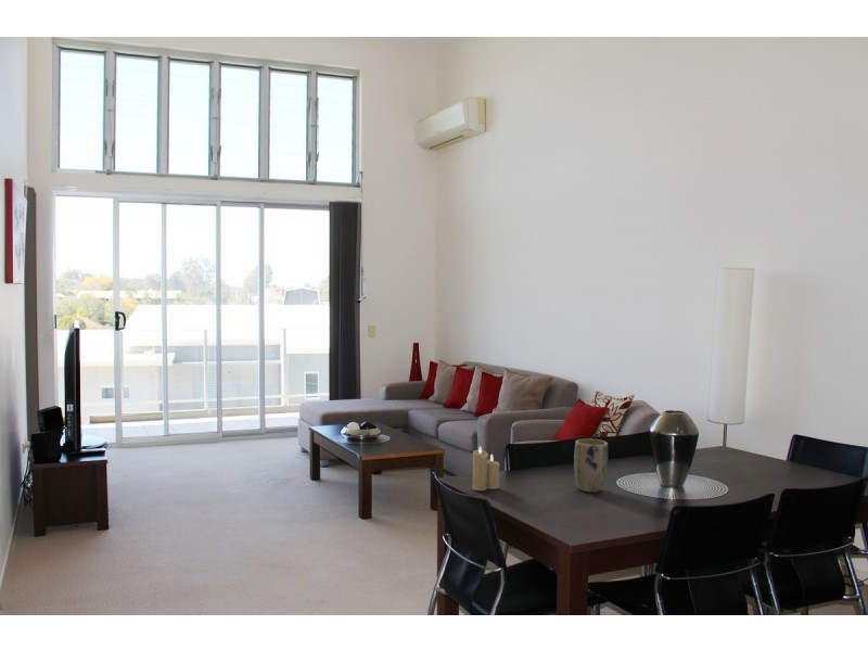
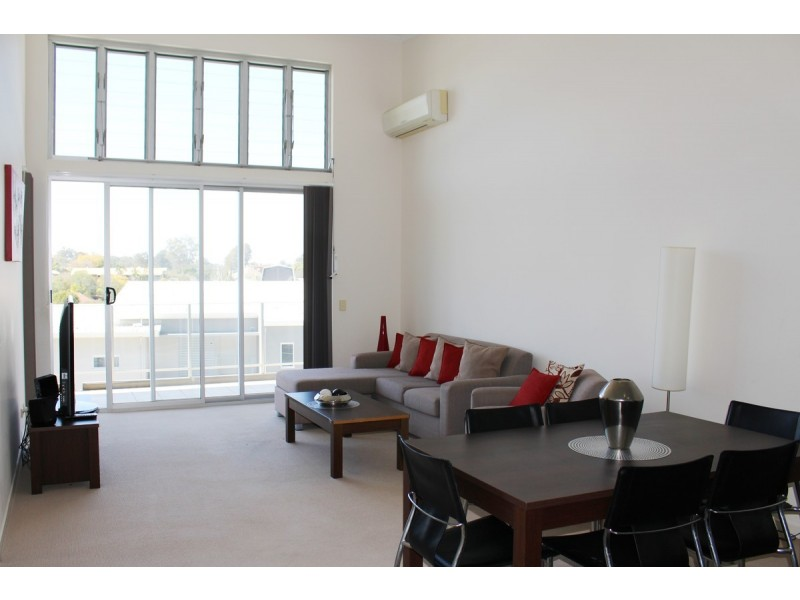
- plant pot (590, 465)
- candle (486, 467)
